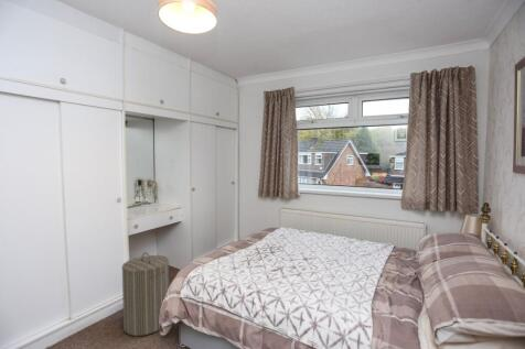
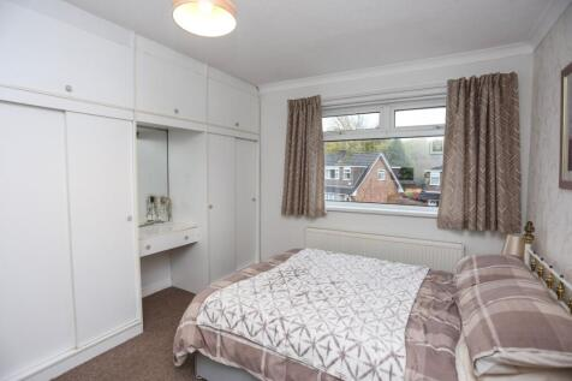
- laundry hamper (146, 287)
